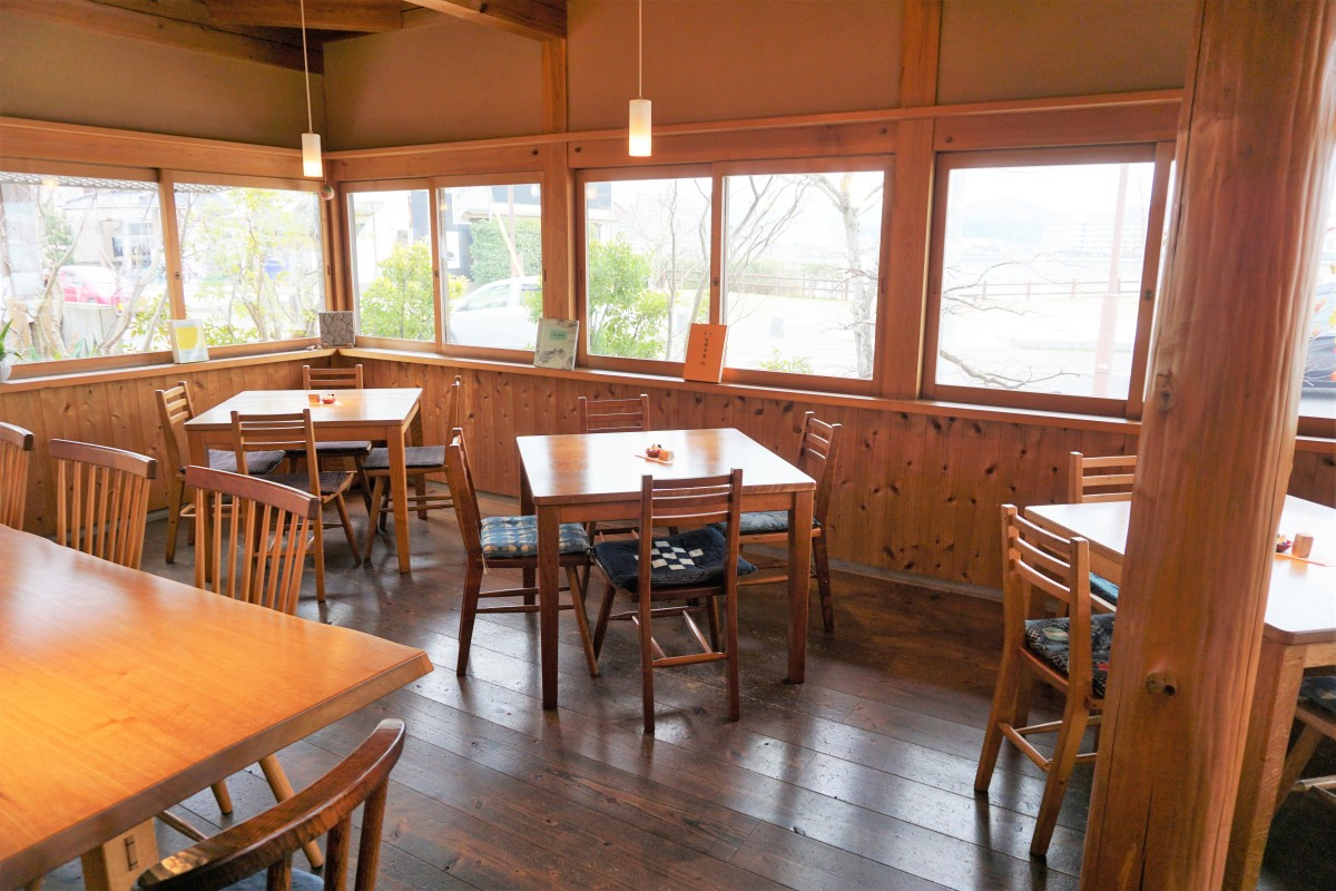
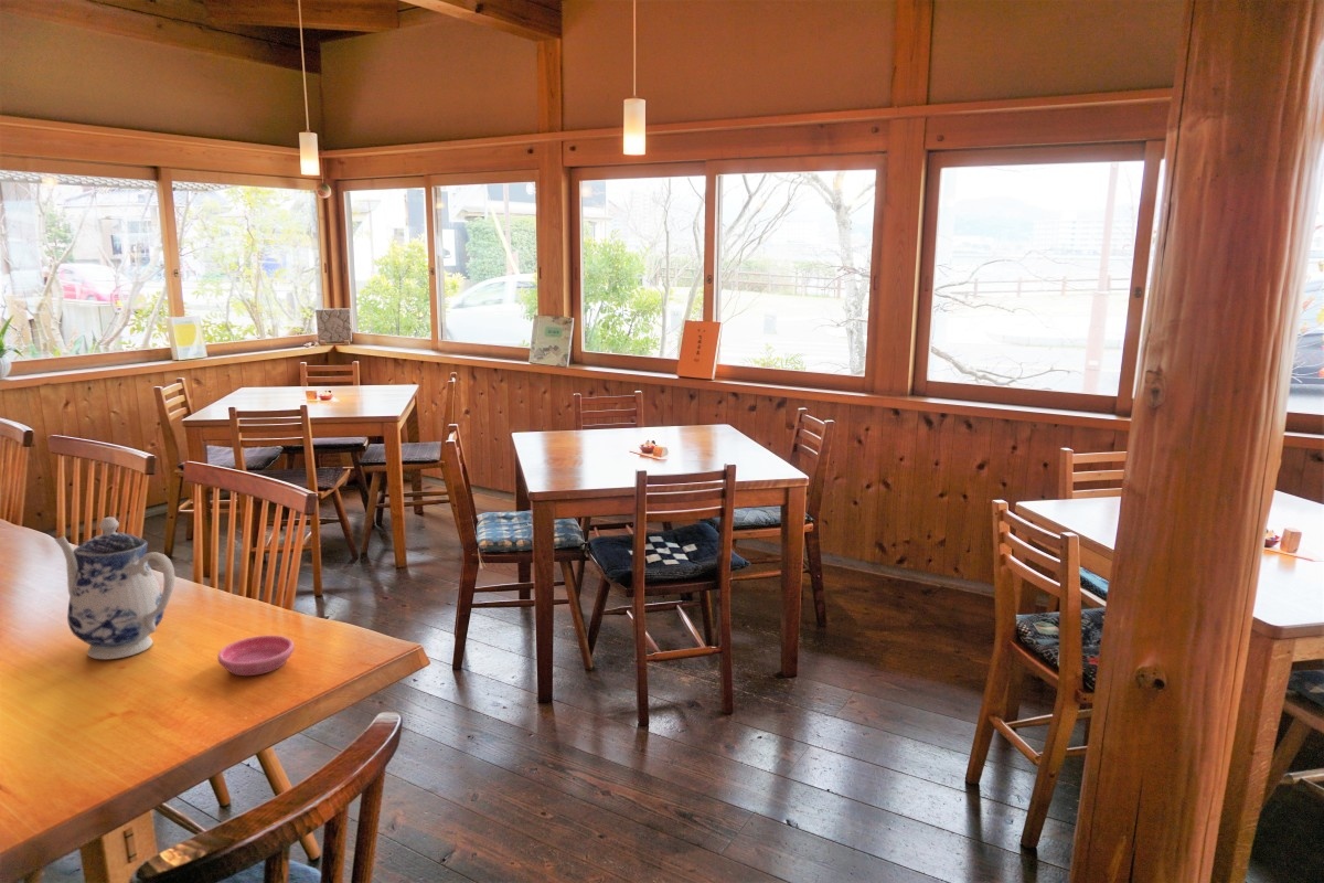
+ teapot (114, 583)
+ saucer (256, 656)
